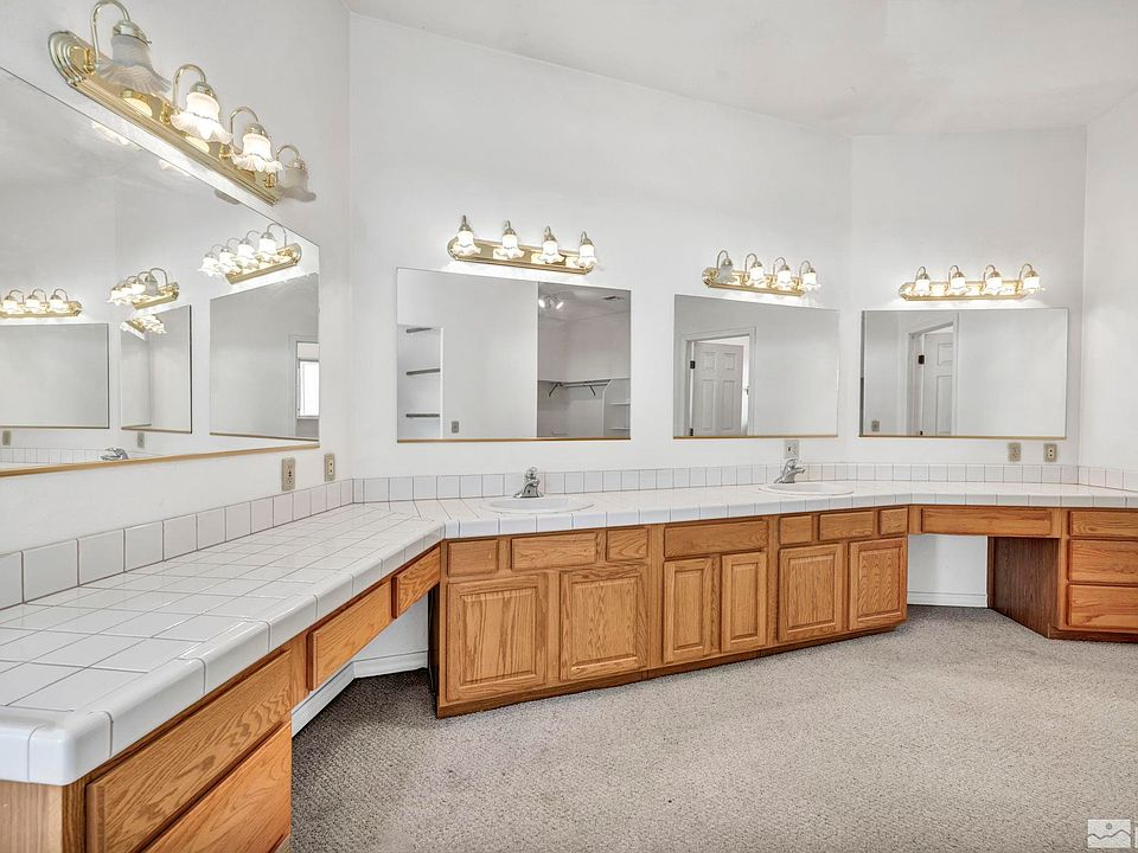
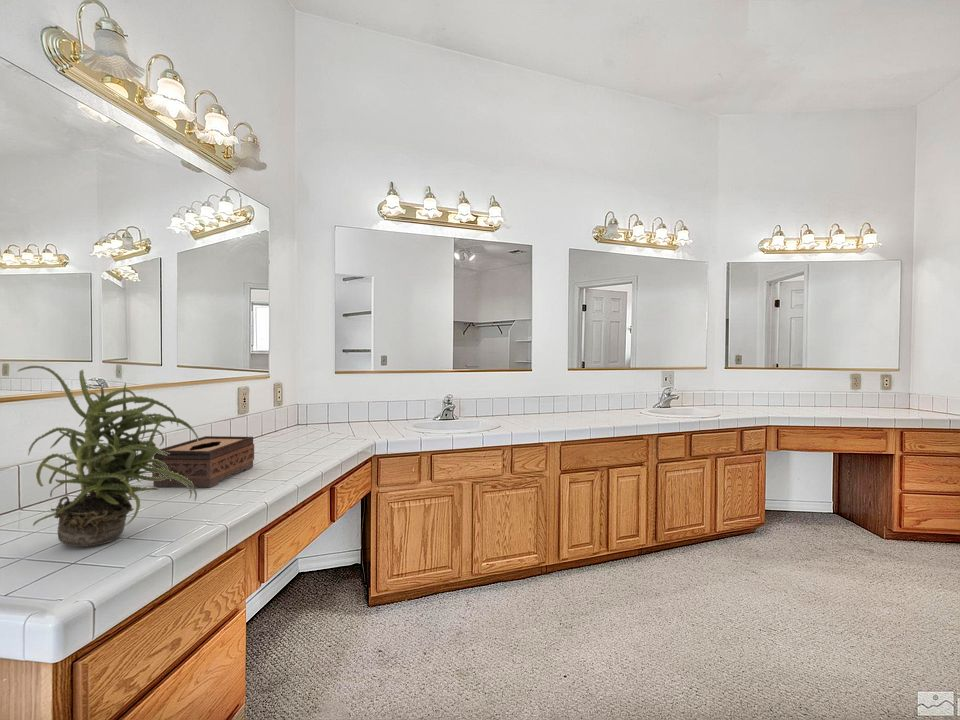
+ potted plant (105, 450)
+ tissue box (207, 459)
